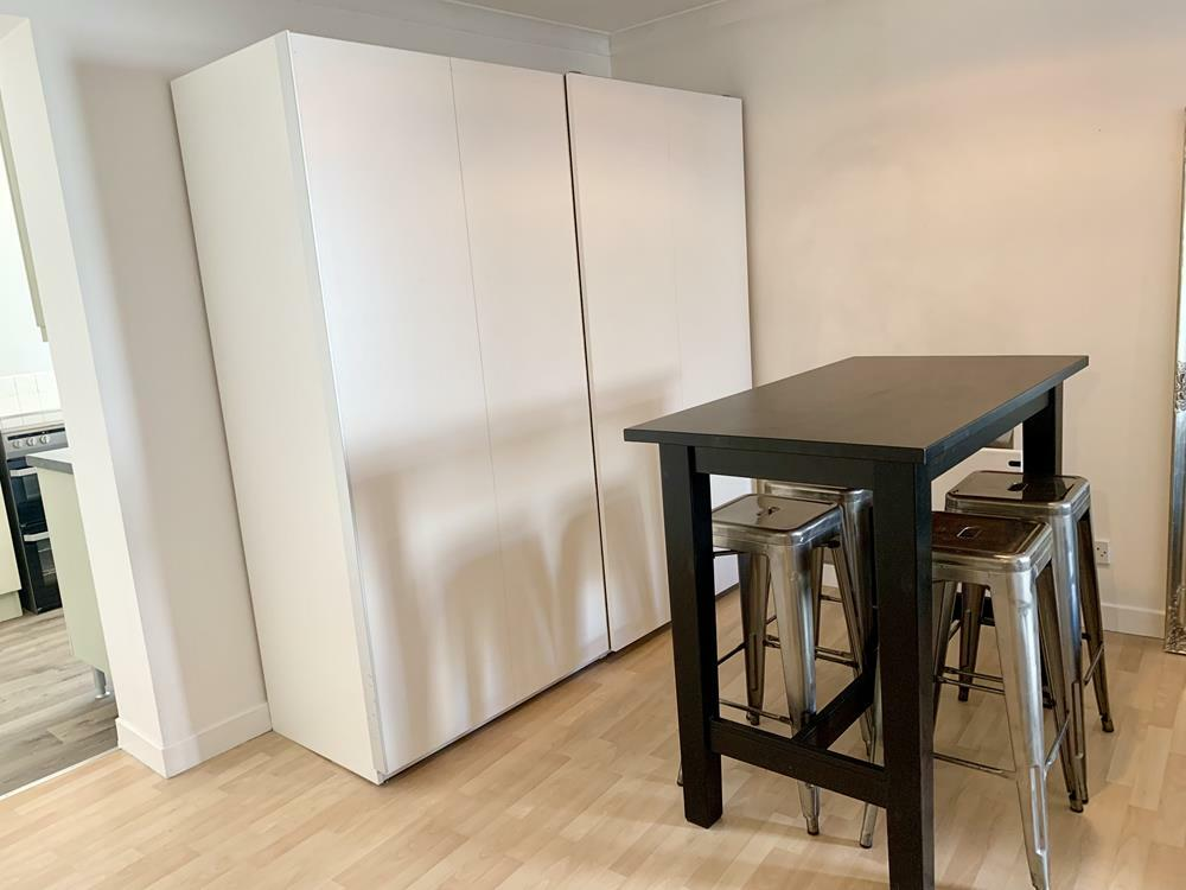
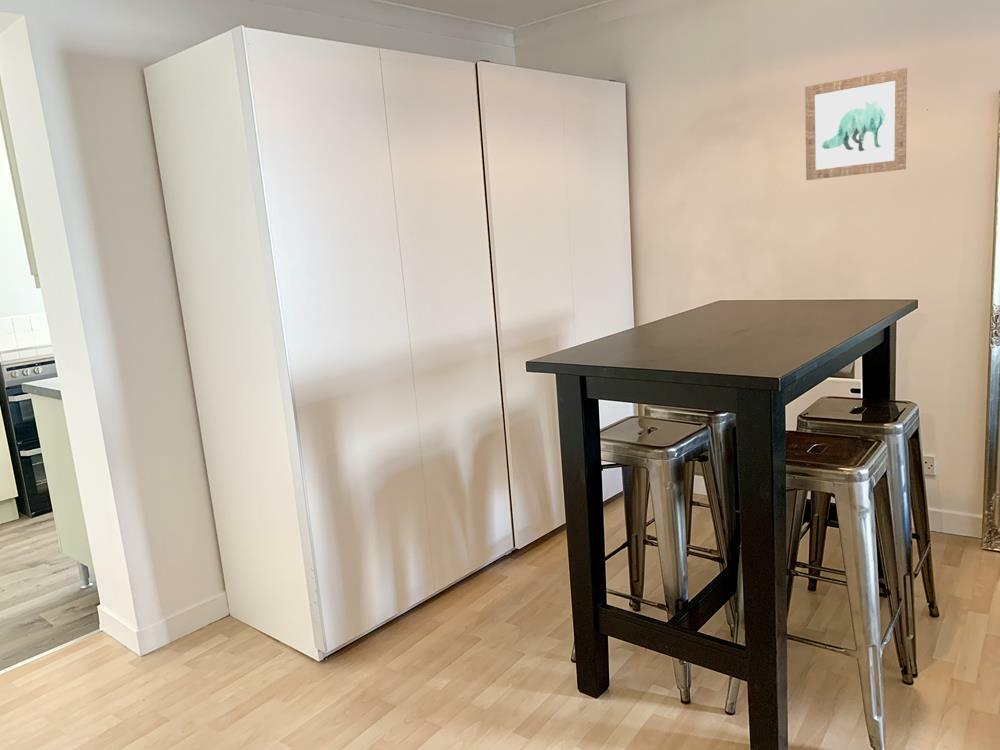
+ wall art (854, 126)
